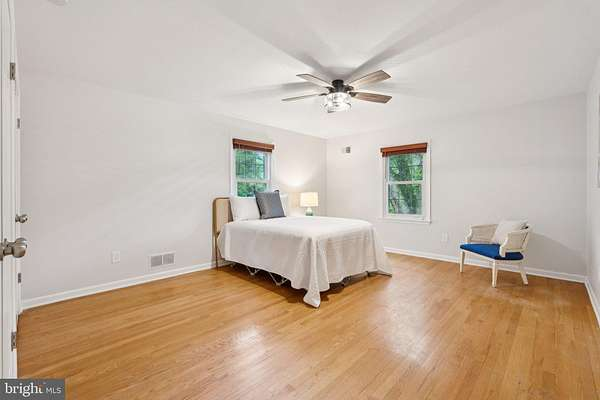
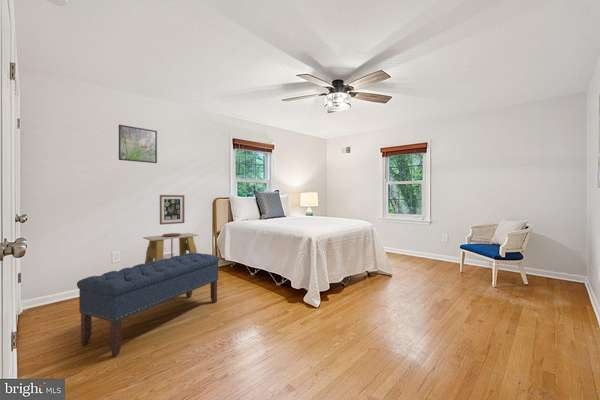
+ bench (160, 291)
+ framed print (138, 144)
+ side table (171, 256)
+ wall art (172, 209)
